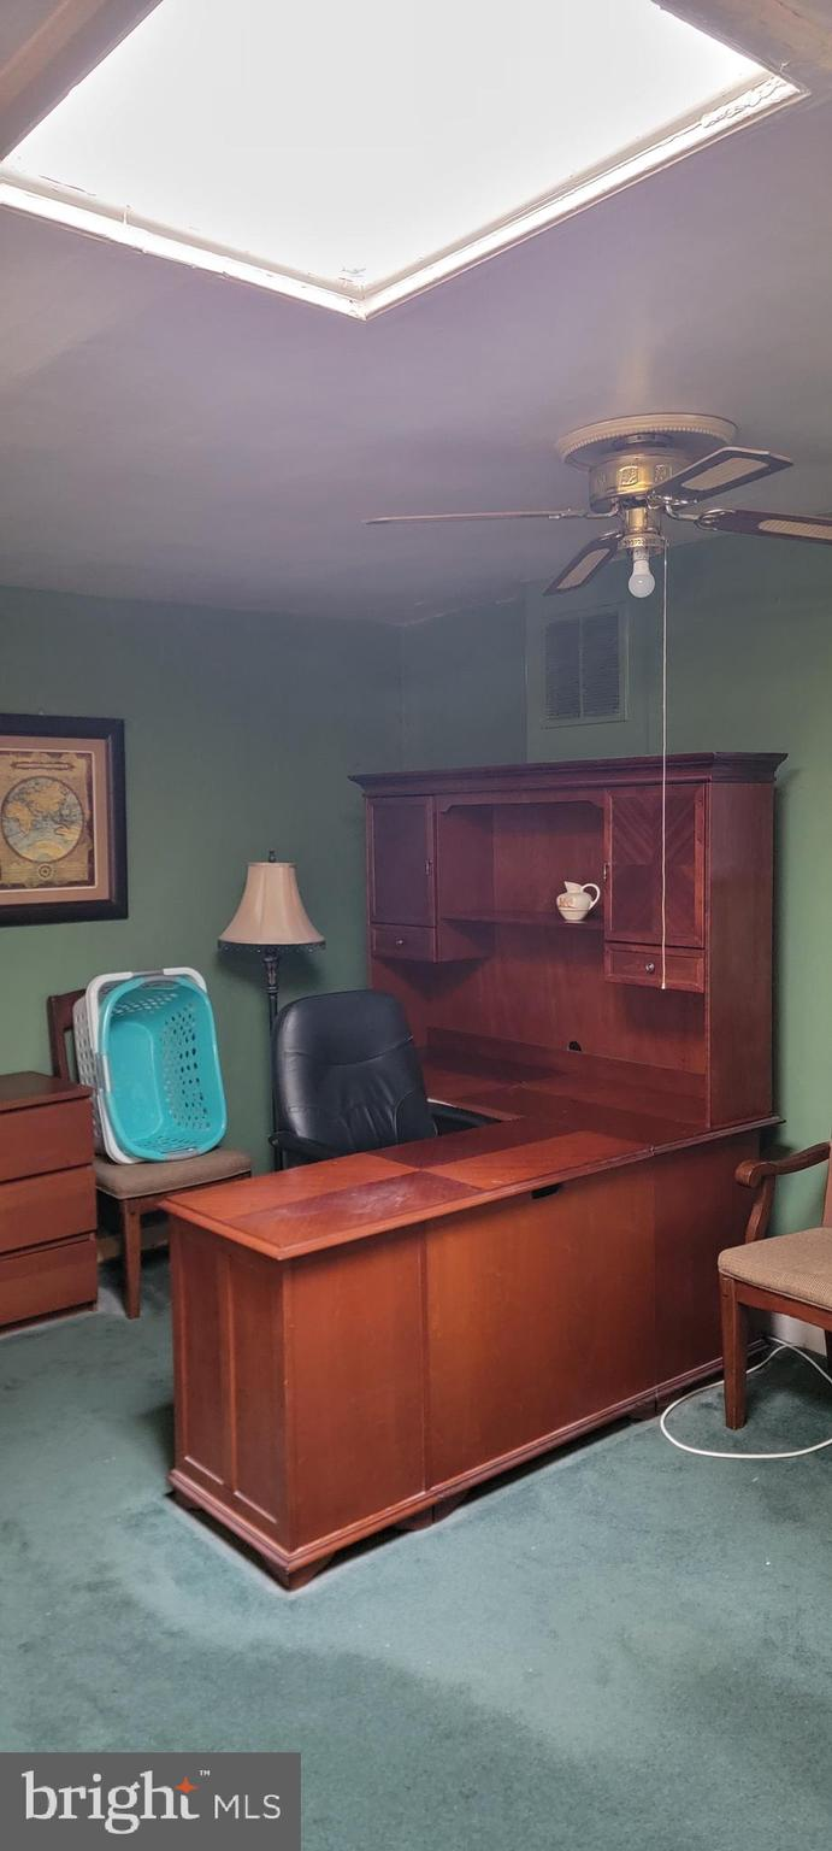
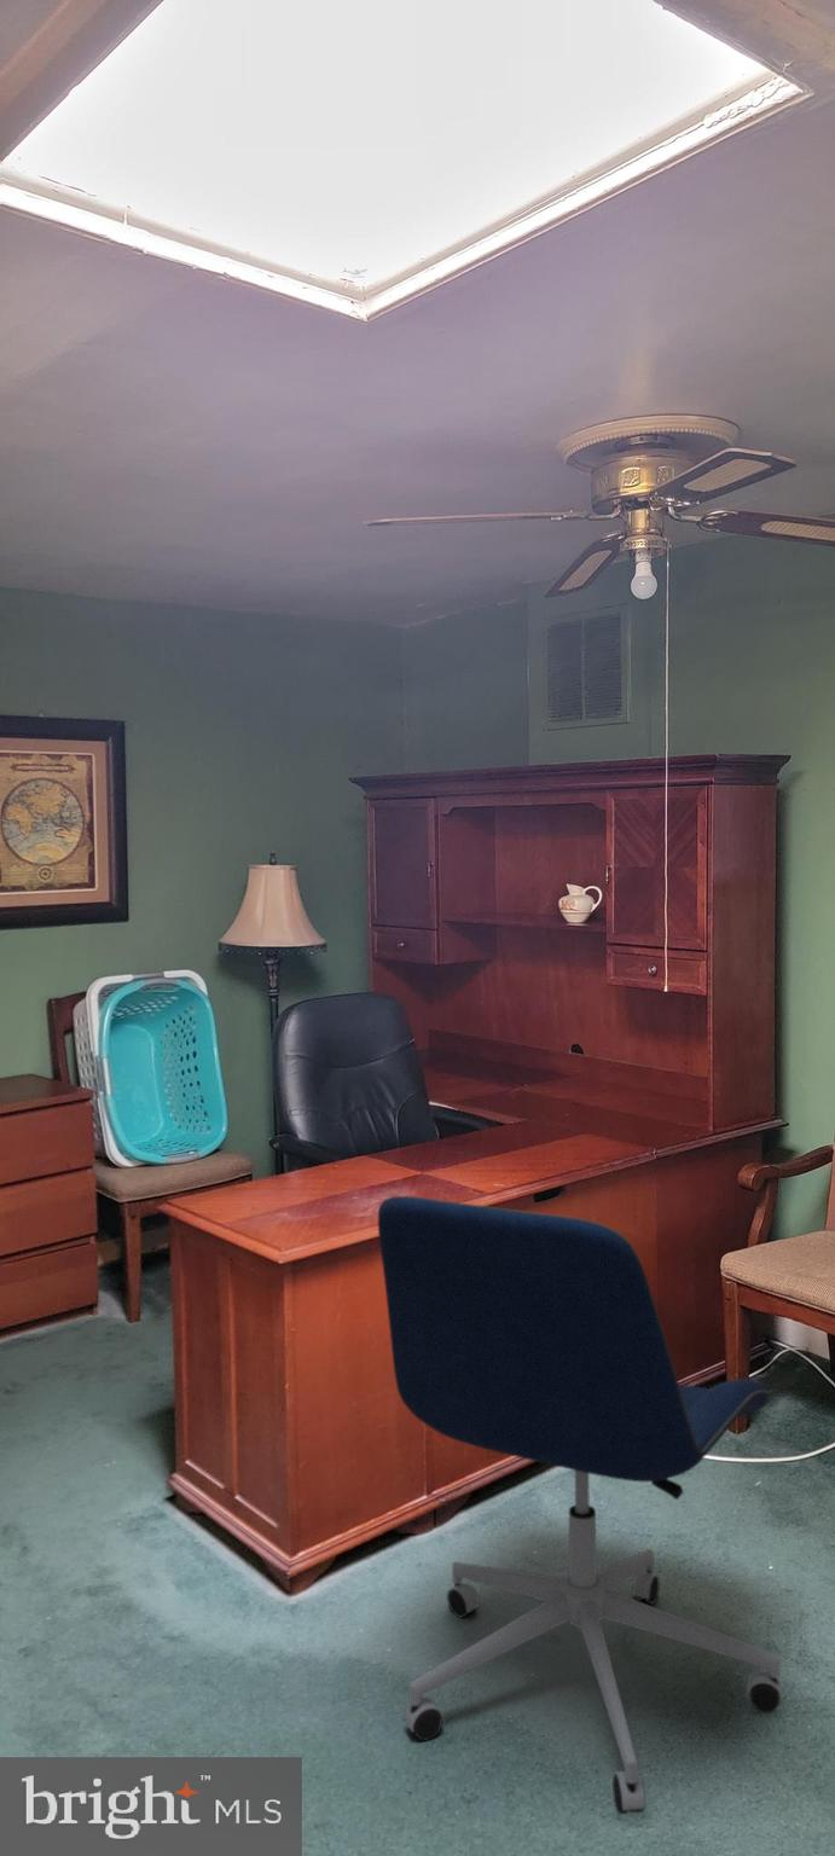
+ office chair (579, 1428)
